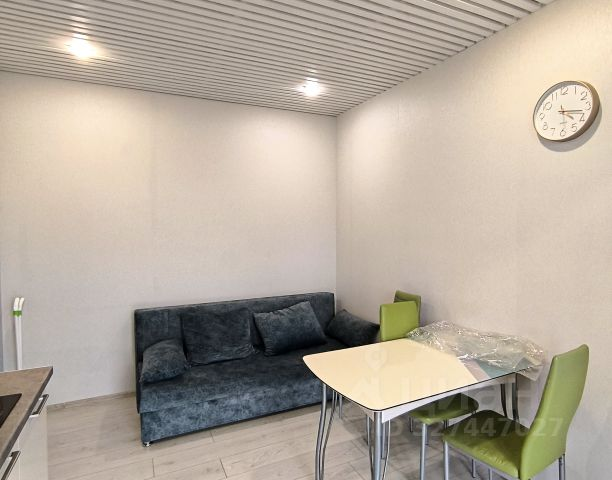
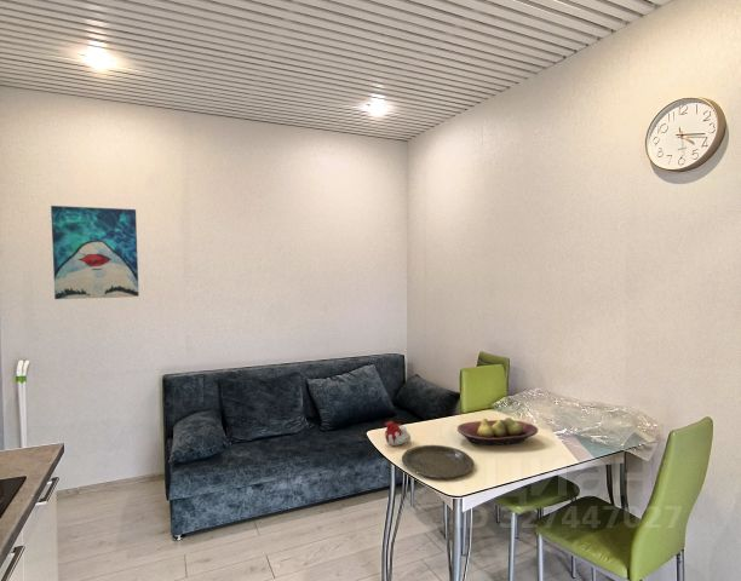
+ candle (397, 431)
+ plate (437, 461)
+ fruit bowl (496, 428)
+ wall art (96, 253)
